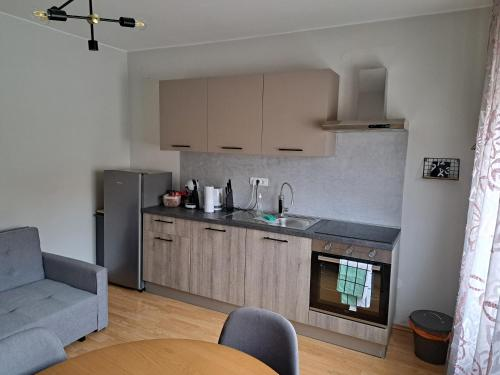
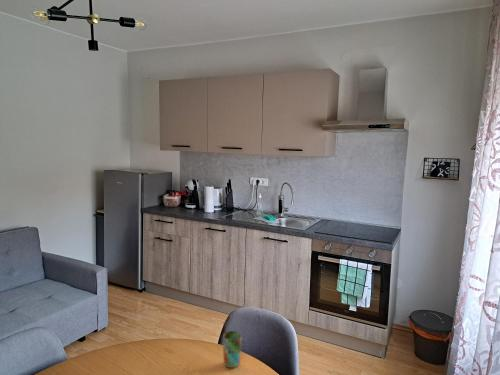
+ cup (231, 350)
